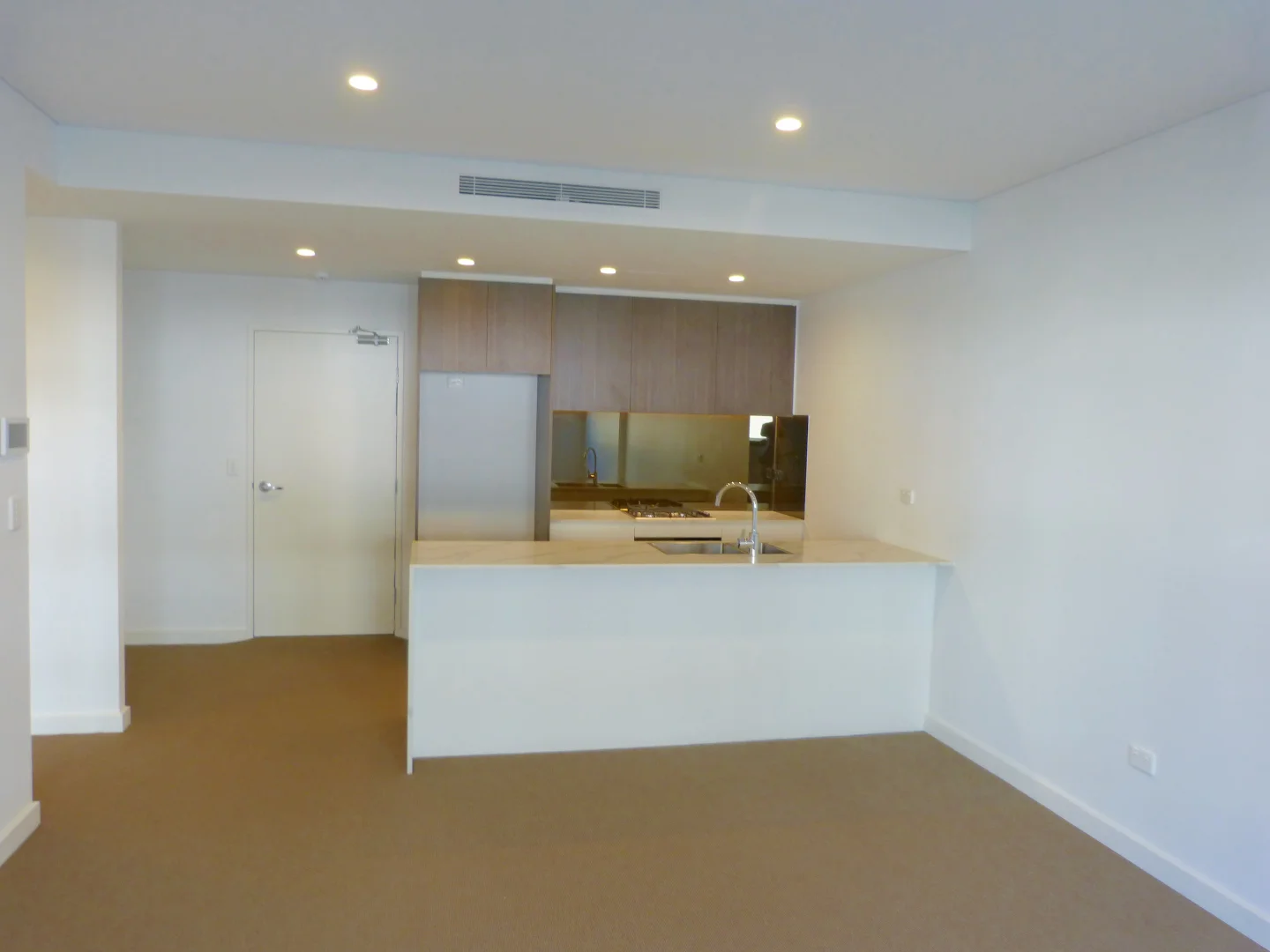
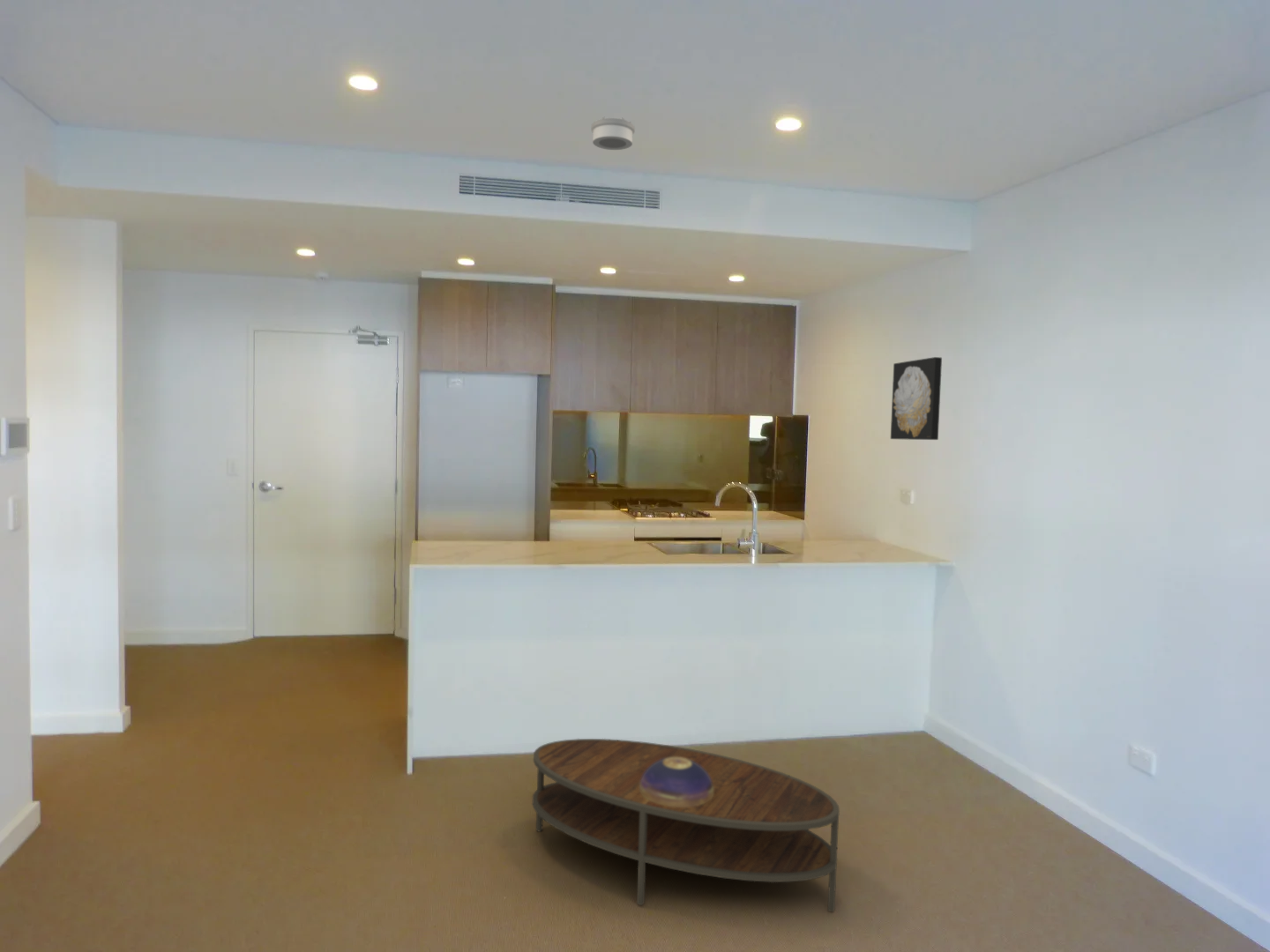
+ coffee table (675, 822)
+ smoke detector (612, 131)
+ wall art (915, 399)
+ decorative bowl (676, 775)
